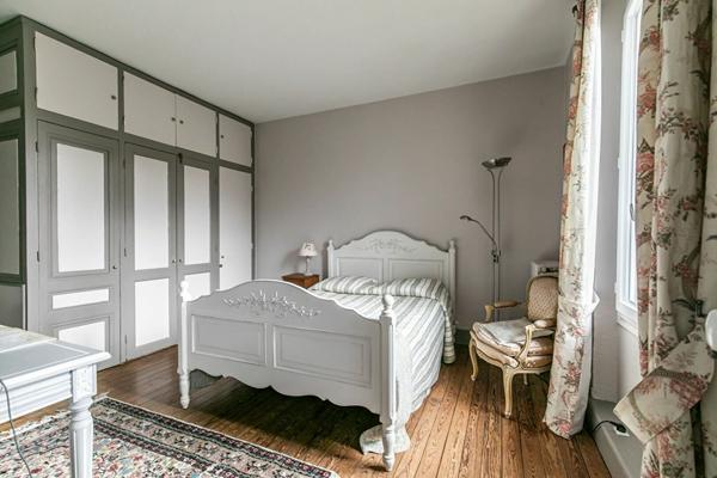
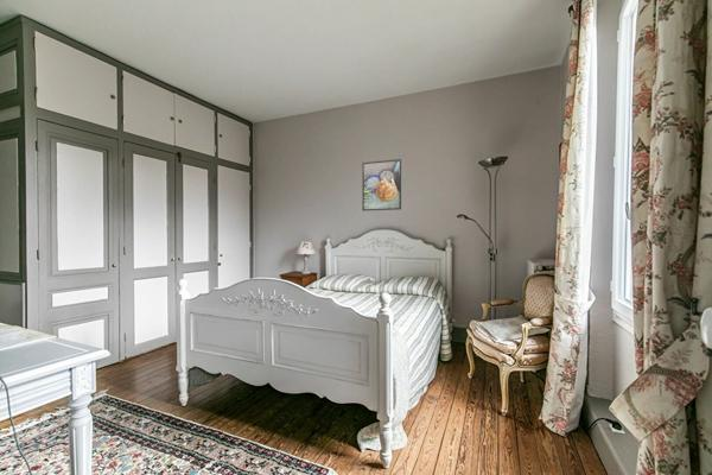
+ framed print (381, 185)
